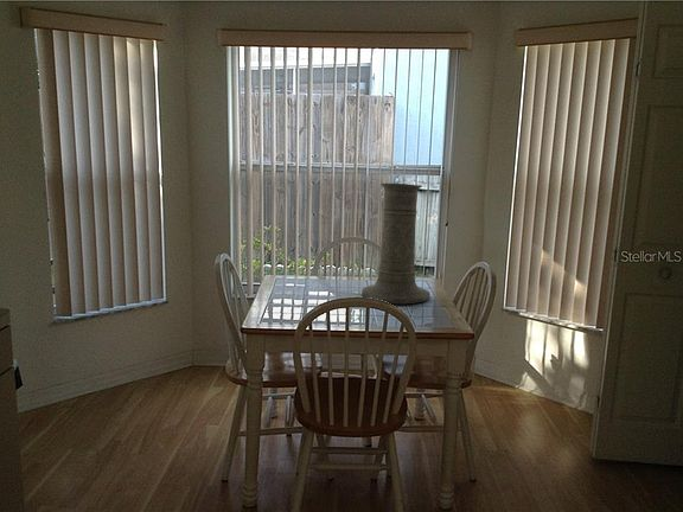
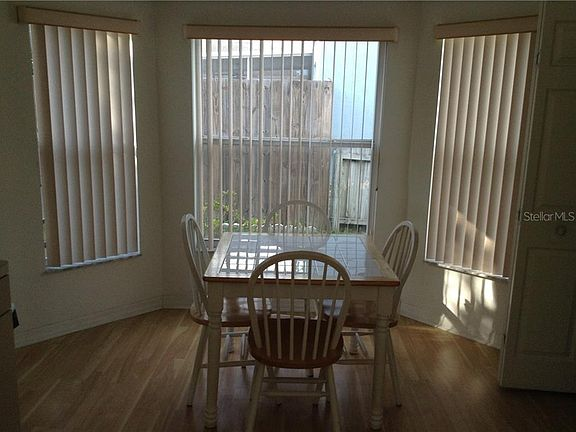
- vase (397, 241)
